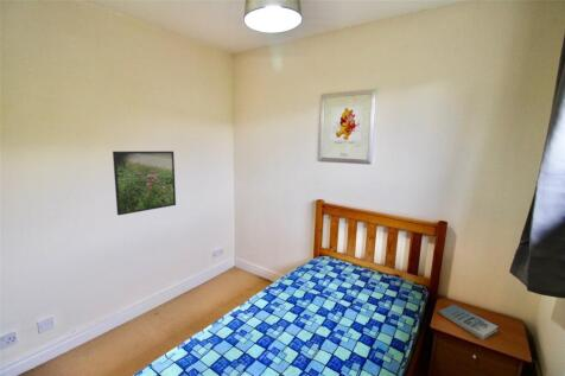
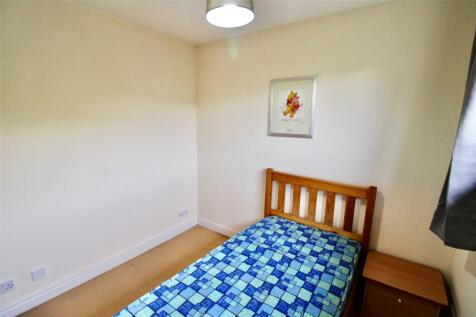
- book (466, 319)
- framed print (147, 180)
